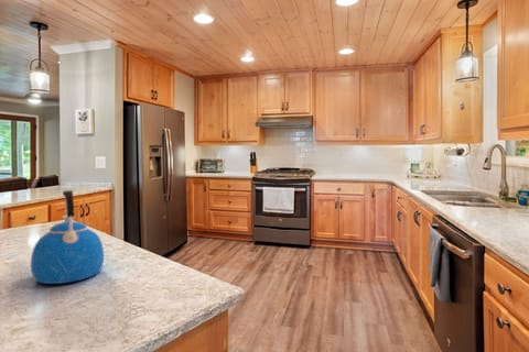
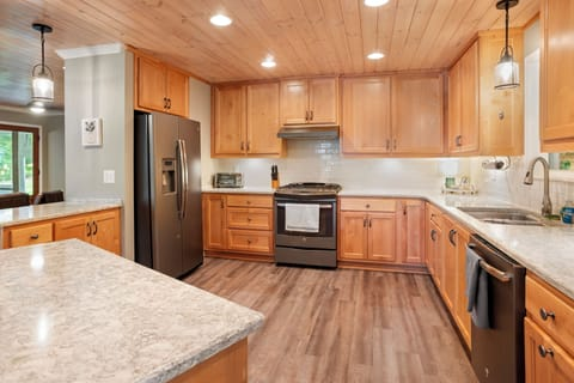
- kettle (67, 231)
